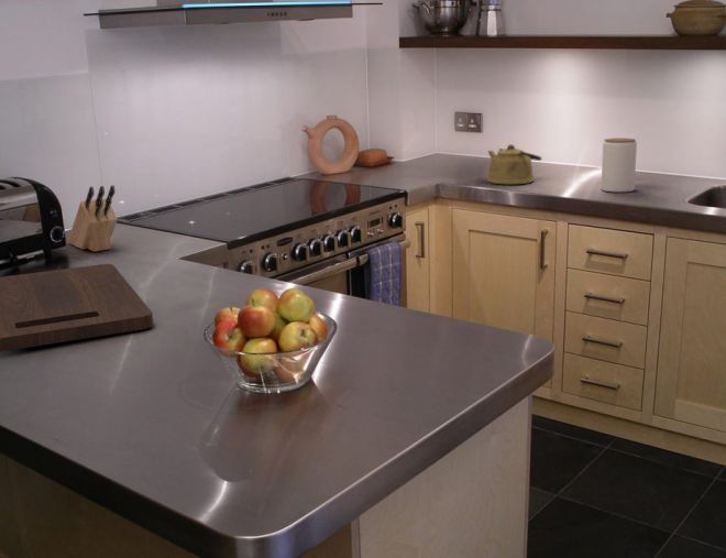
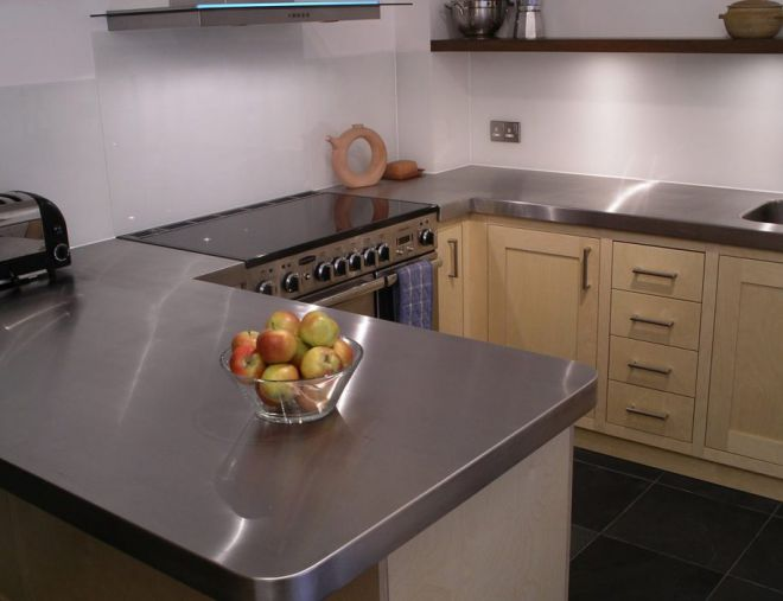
- knife block (92, 215)
- kettle (507, 162)
- jar (618, 164)
- cutting board (51, 303)
